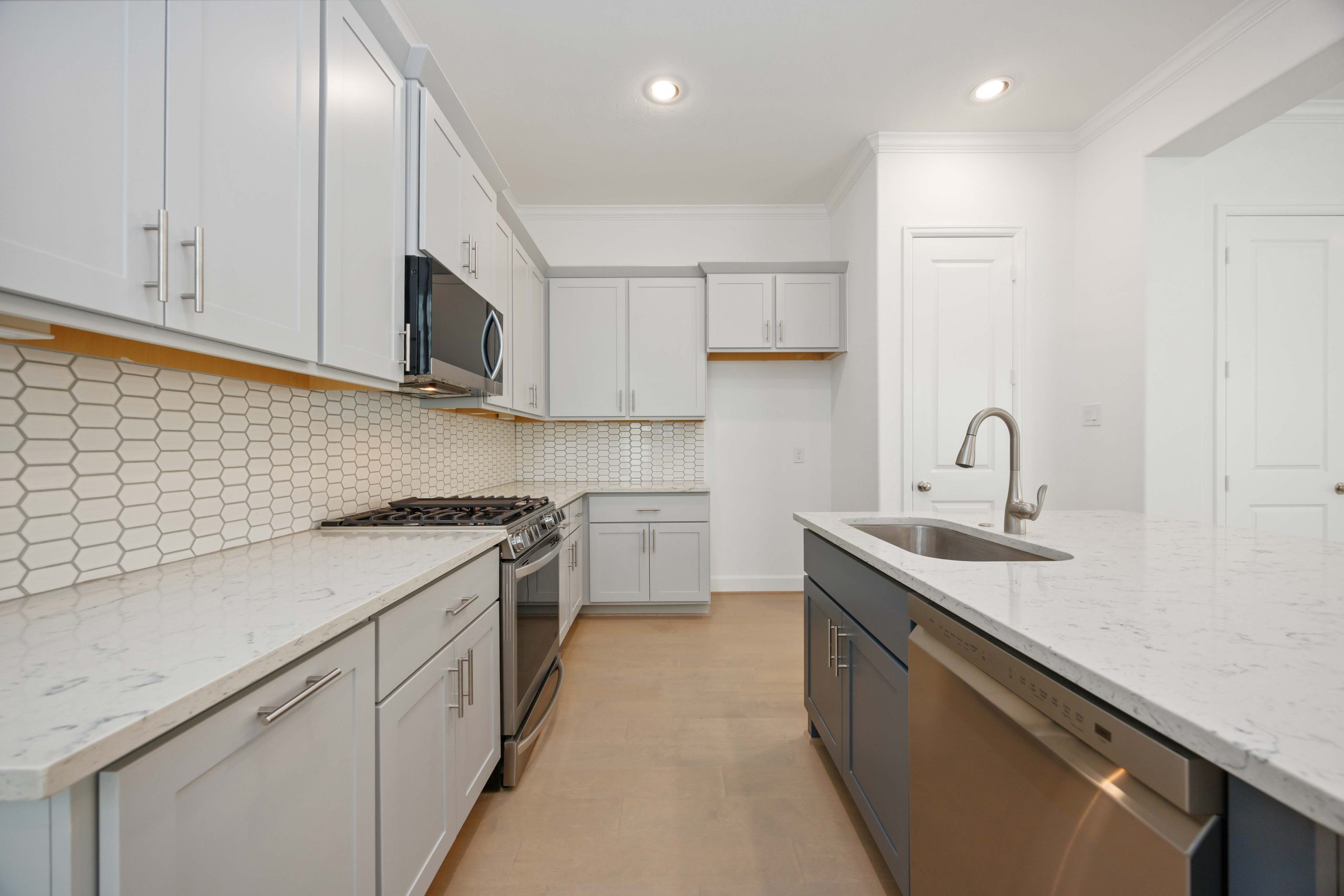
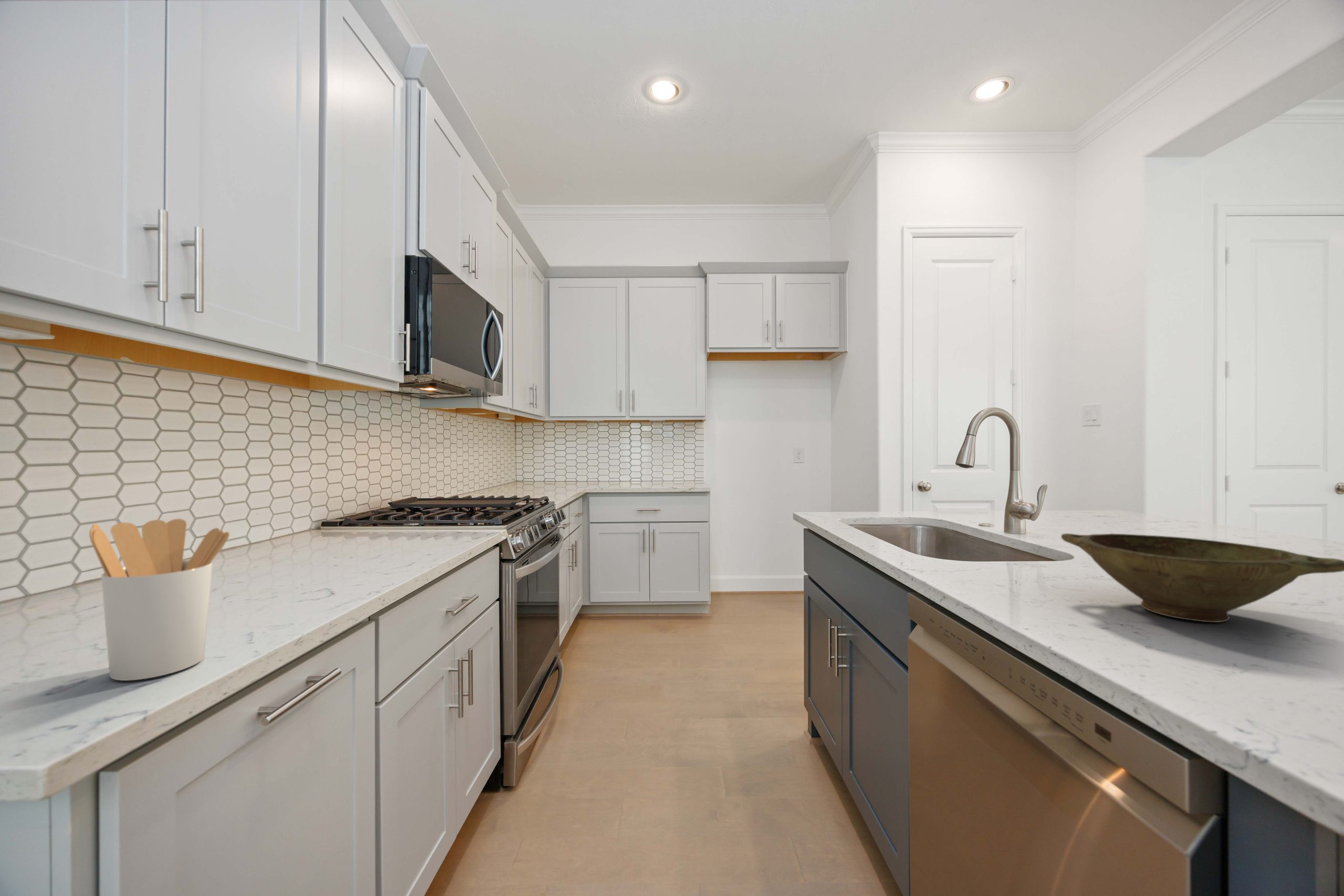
+ bowl (1182, 578)
+ utensil holder (155, 589)
